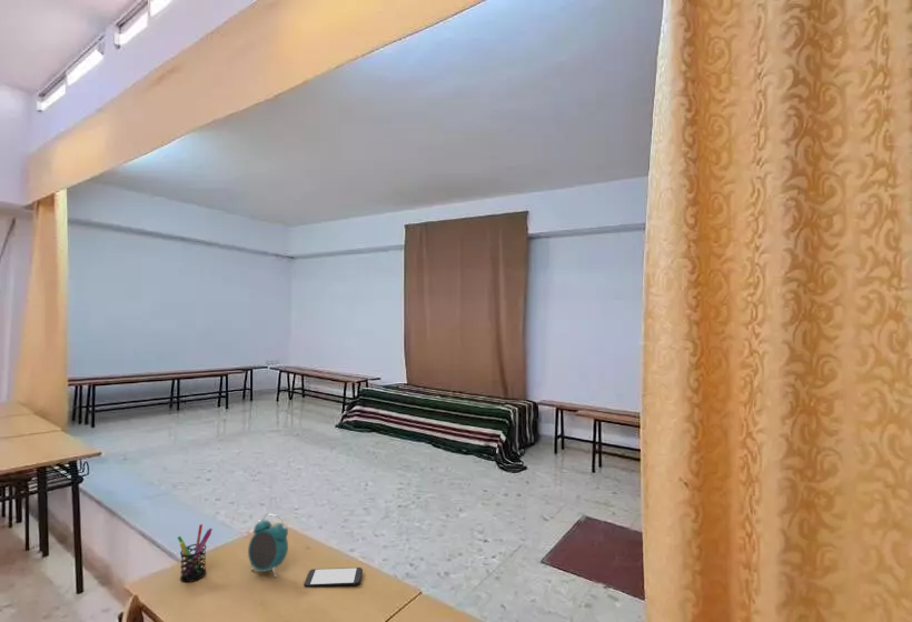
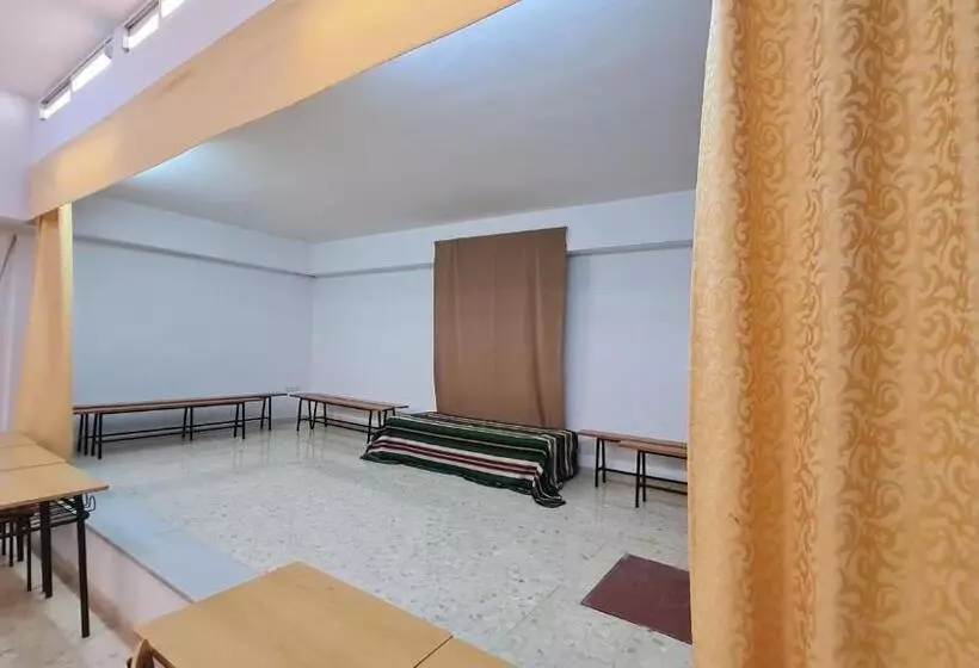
- alarm clock (268, 543)
- pen holder (190, 551)
- smartphone (334, 576)
